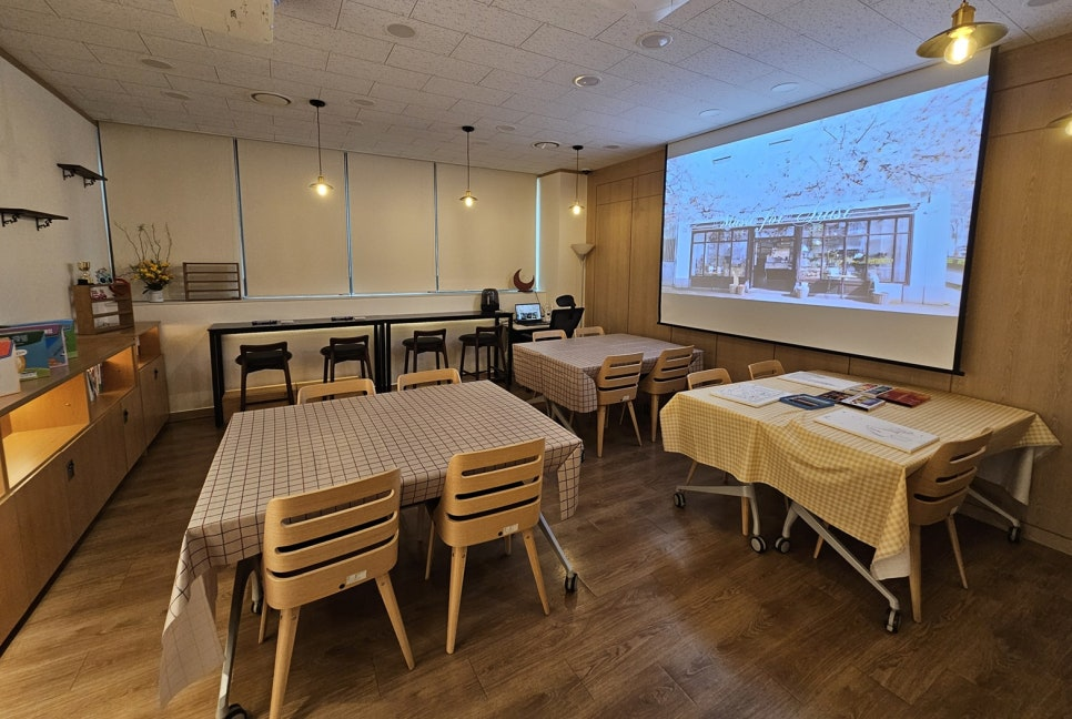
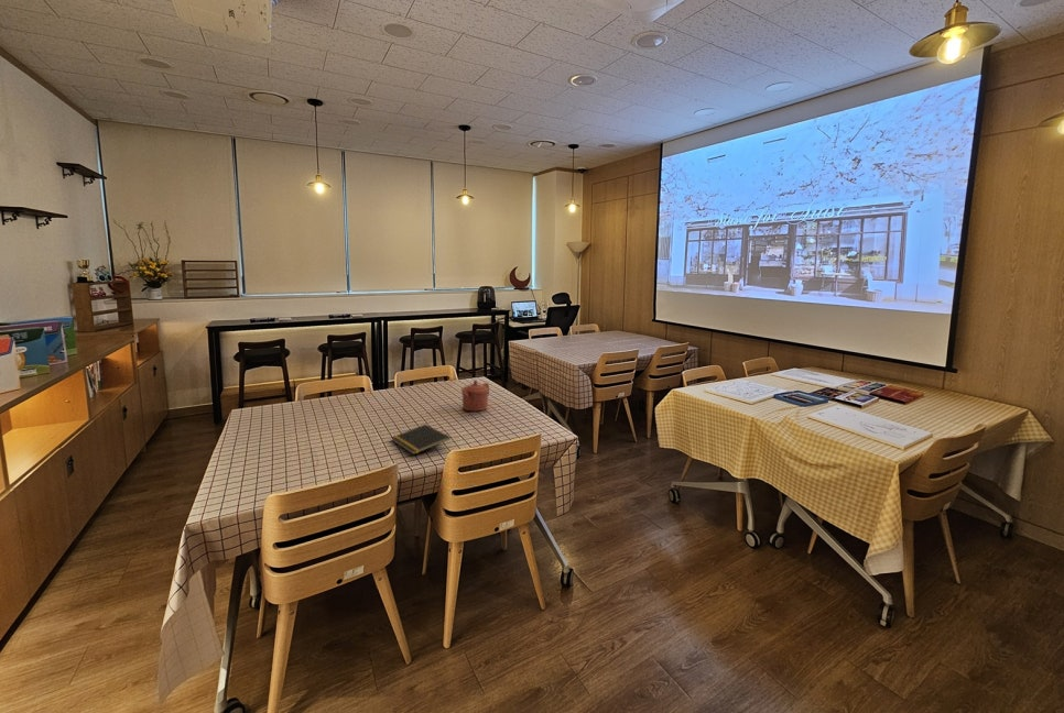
+ notepad (420, 438)
+ teapot (475, 394)
